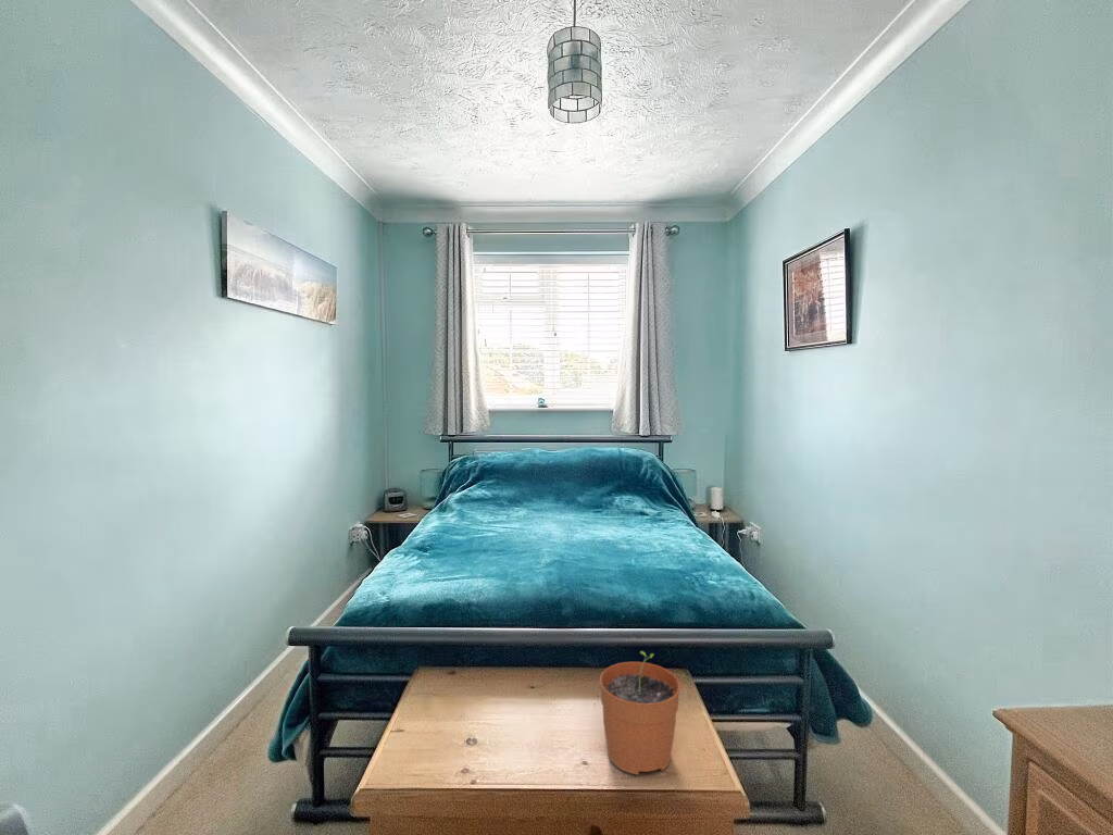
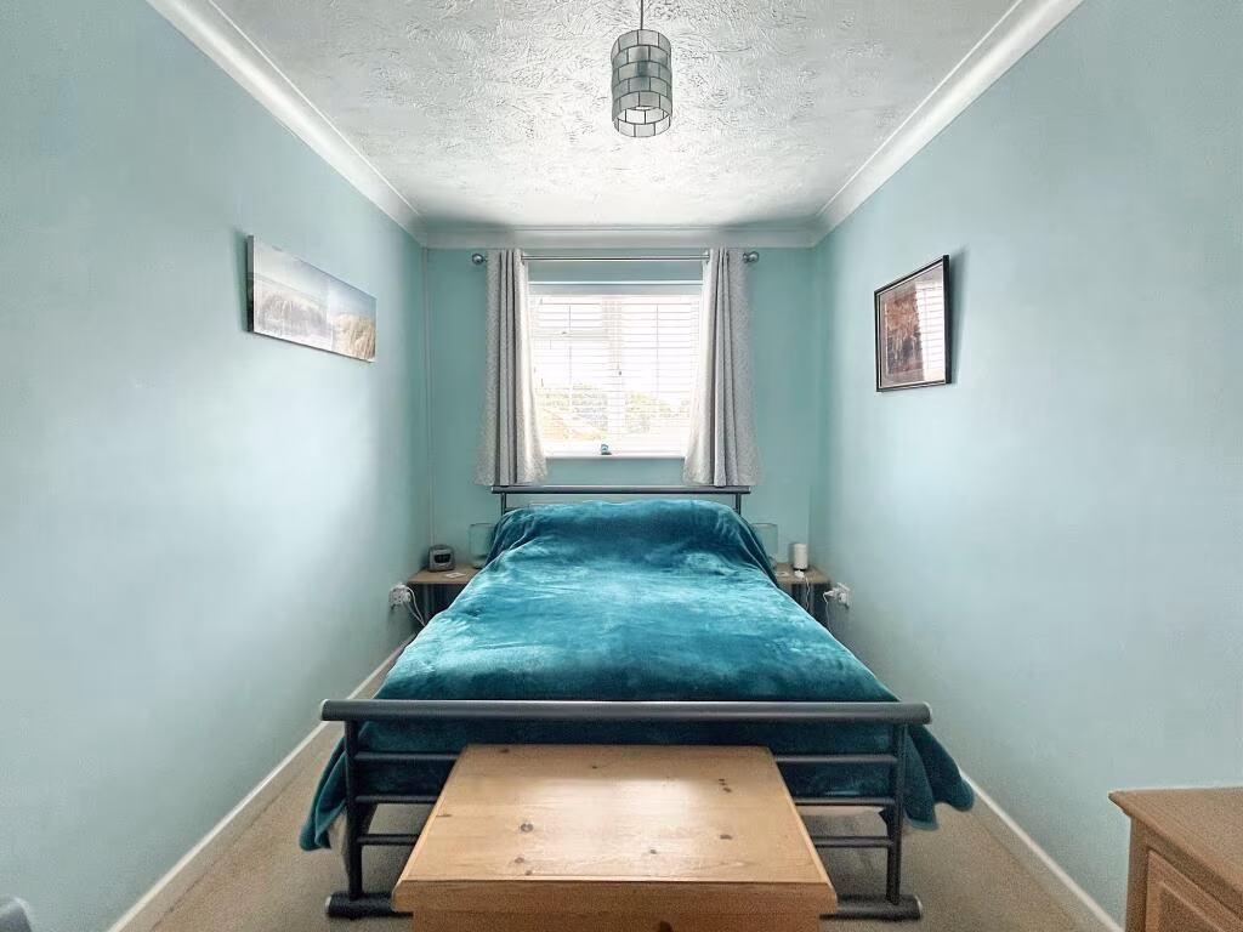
- plant pot (639, 699)
